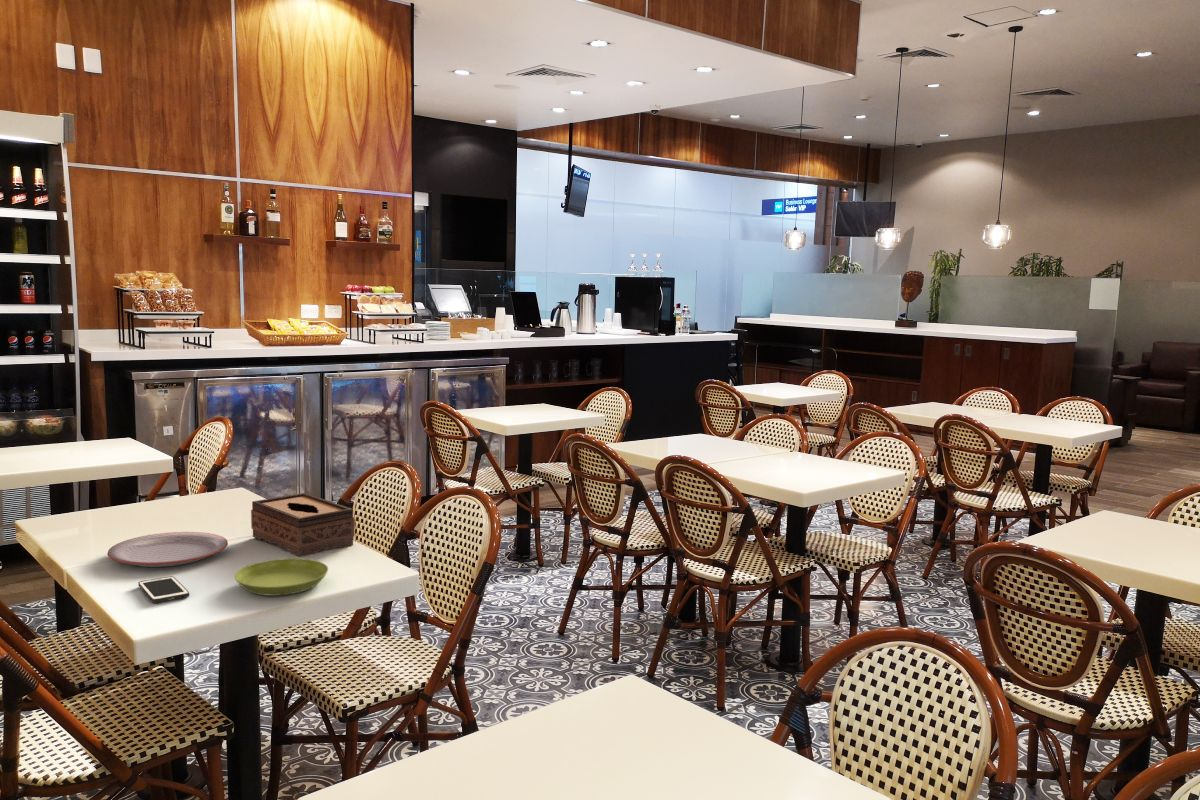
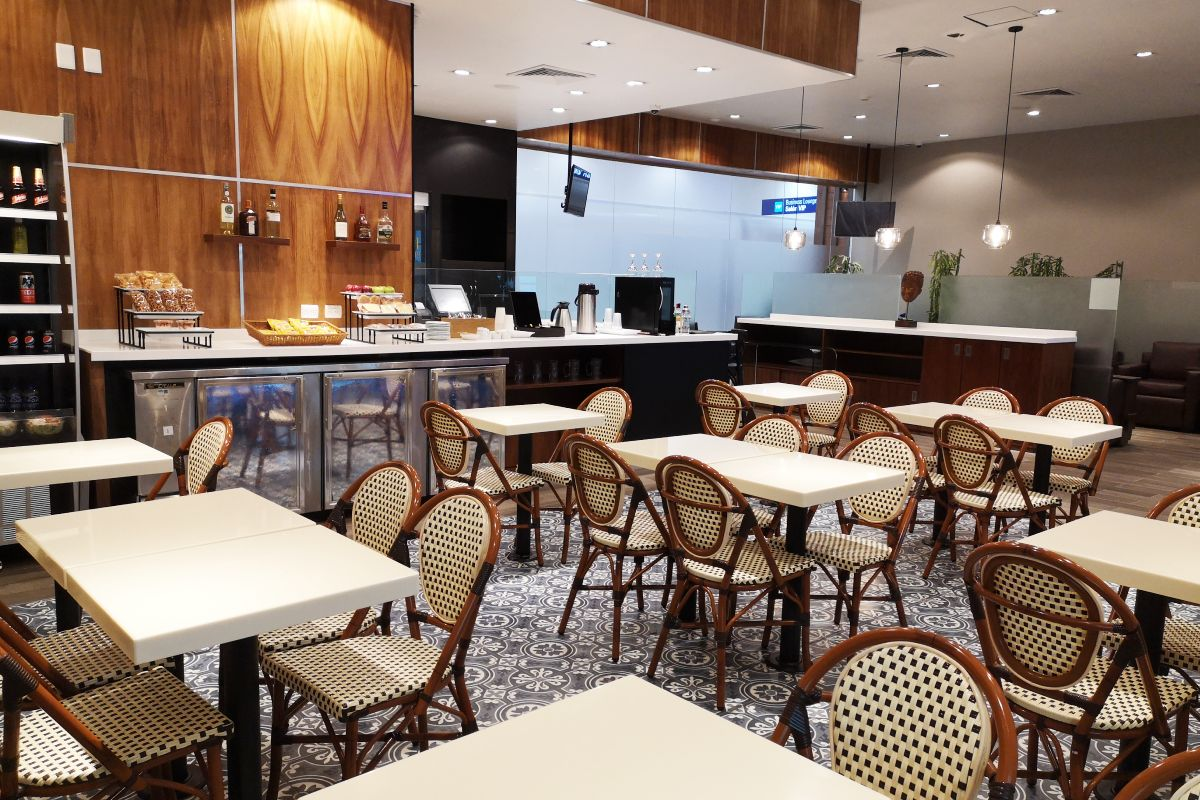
- cell phone (163, 589)
- saucer (282, 577)
- plate (169, 550)
- tissue box (302, 523)
